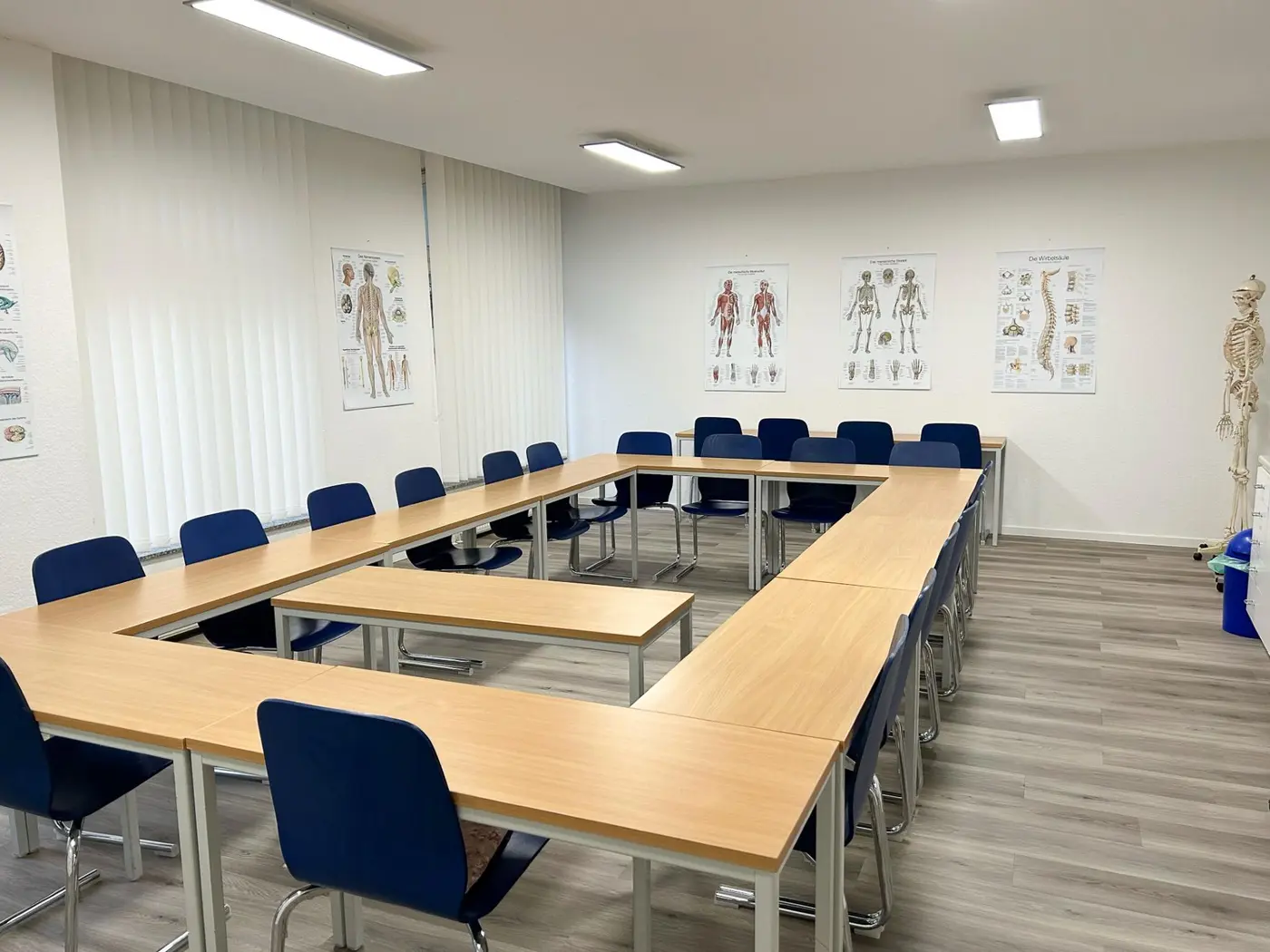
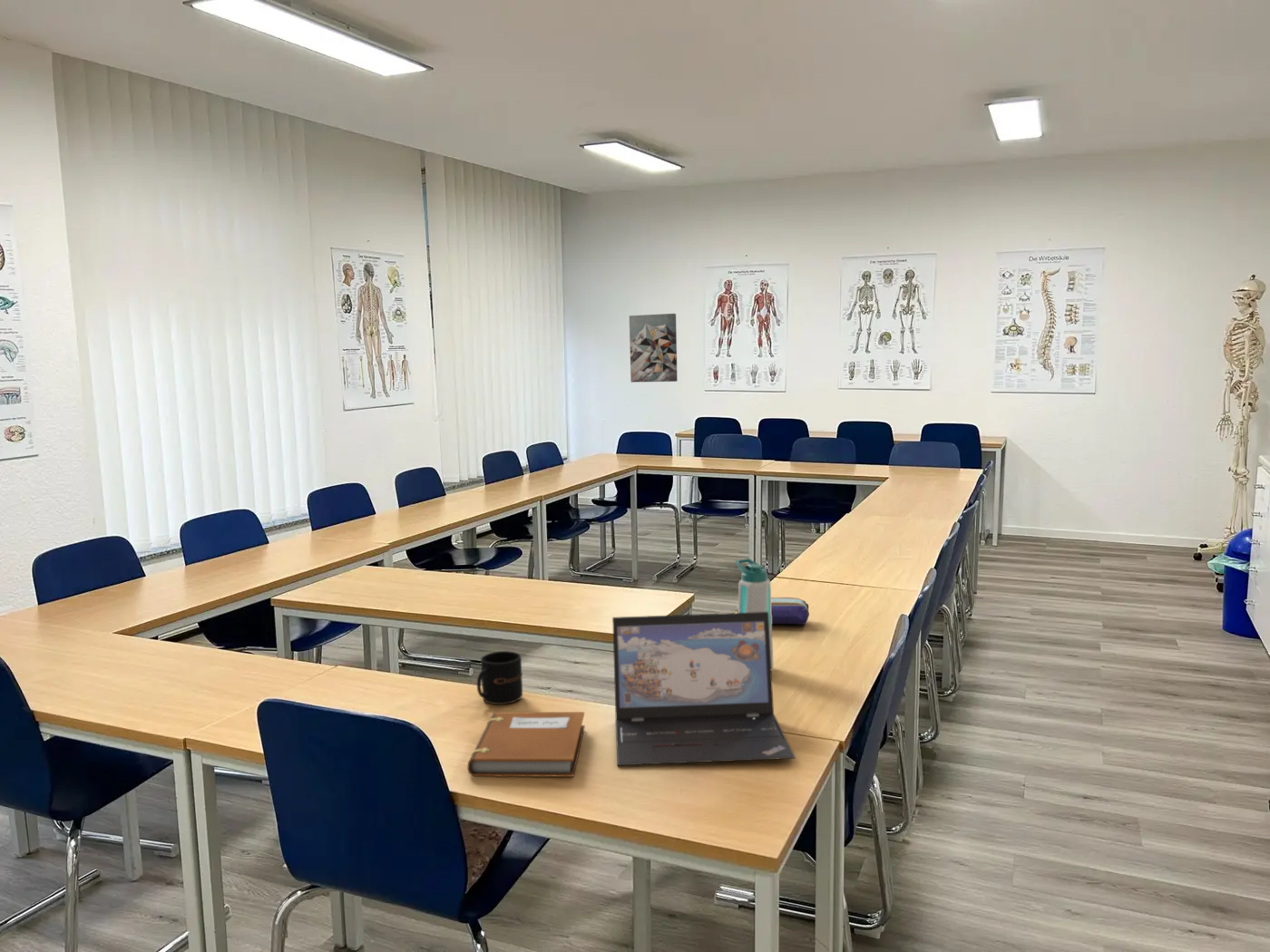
+ notebook (530, 740)
+ wall art (652, 348)
+ laptop (698, 685)
+ water bottle (752, 612)
+ pencil case (773, 611)
+ mug (496, 679)
